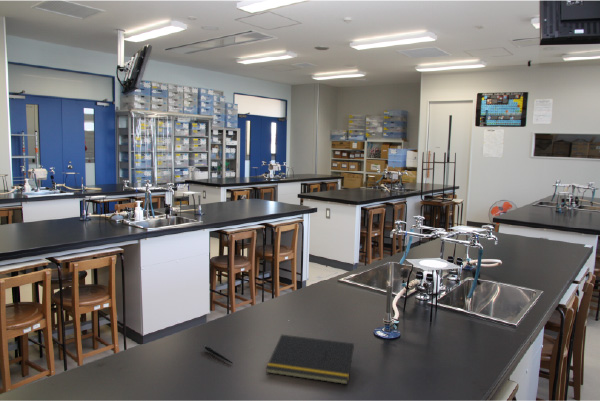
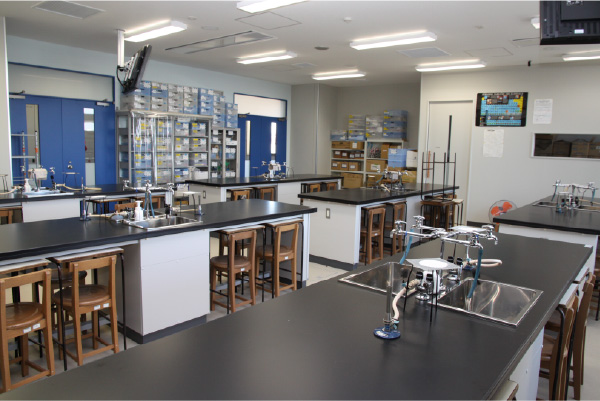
- pen (217, 354)
- notepad (311, 357)
